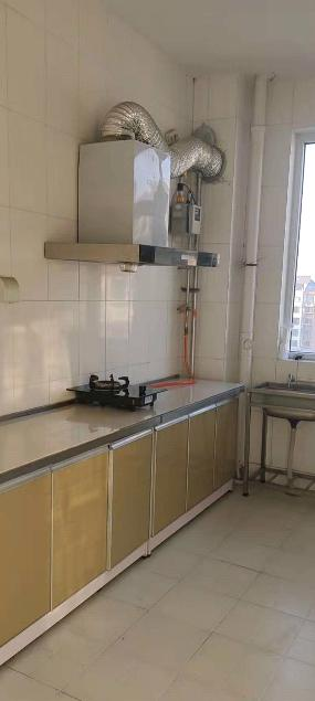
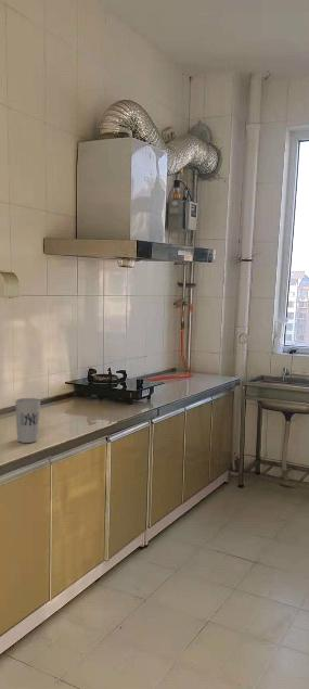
+ cup (27, 420)
